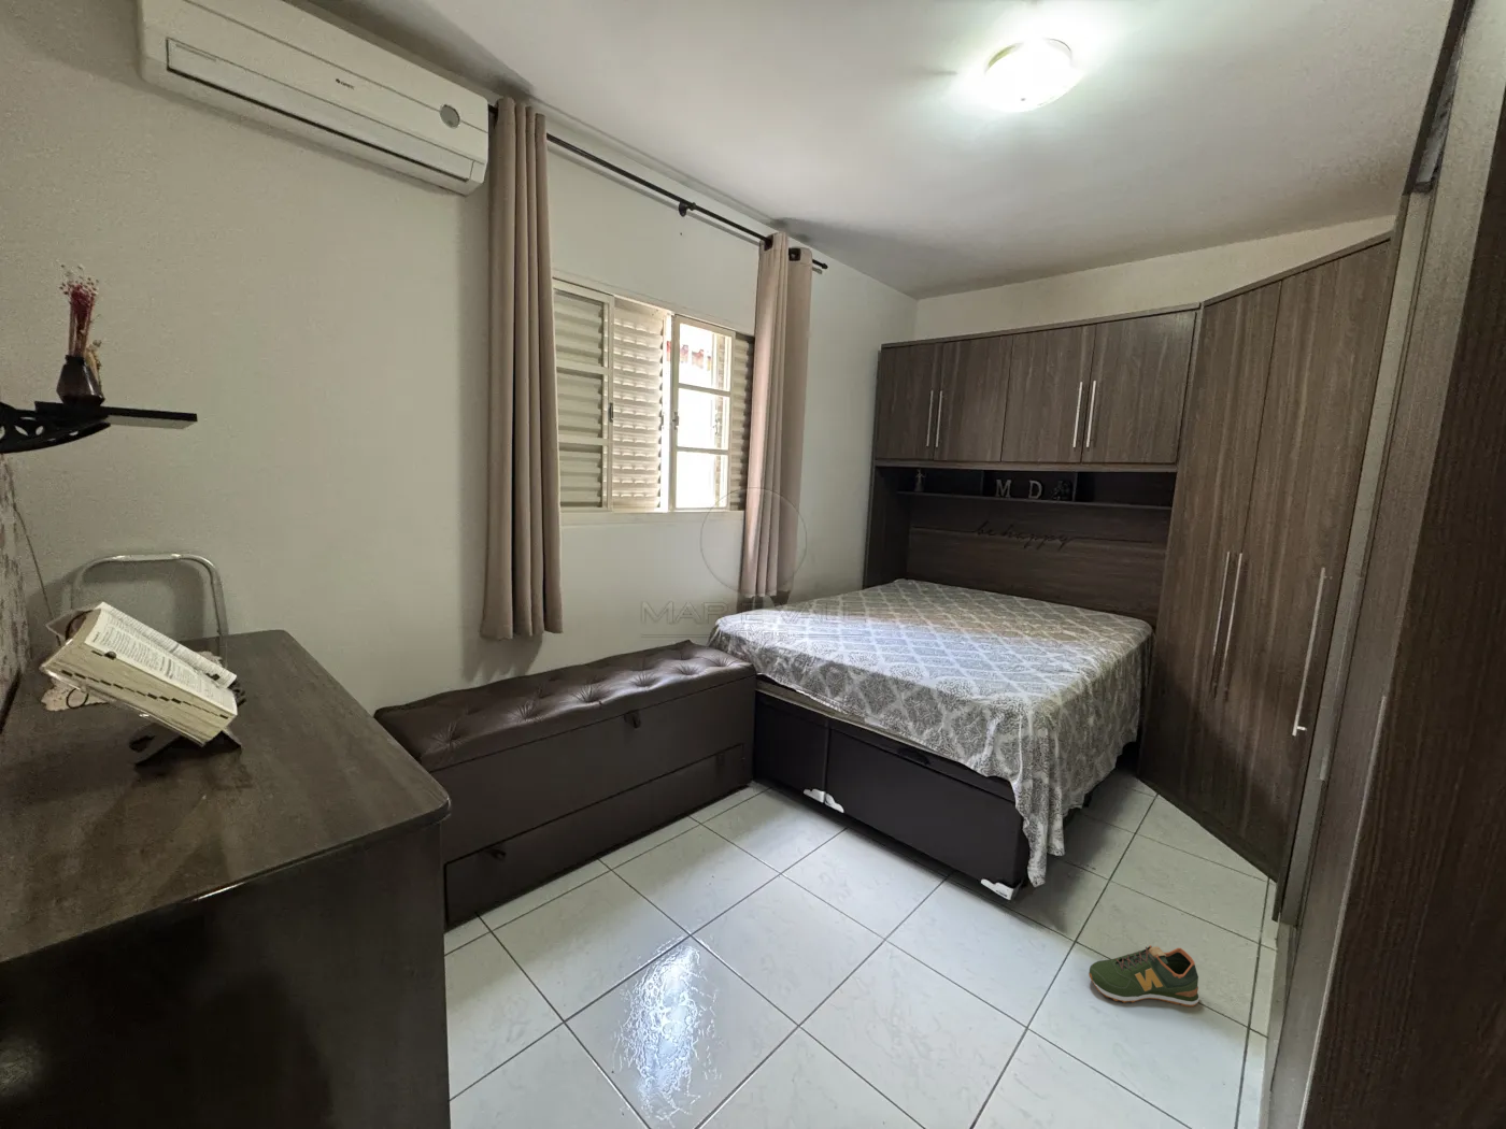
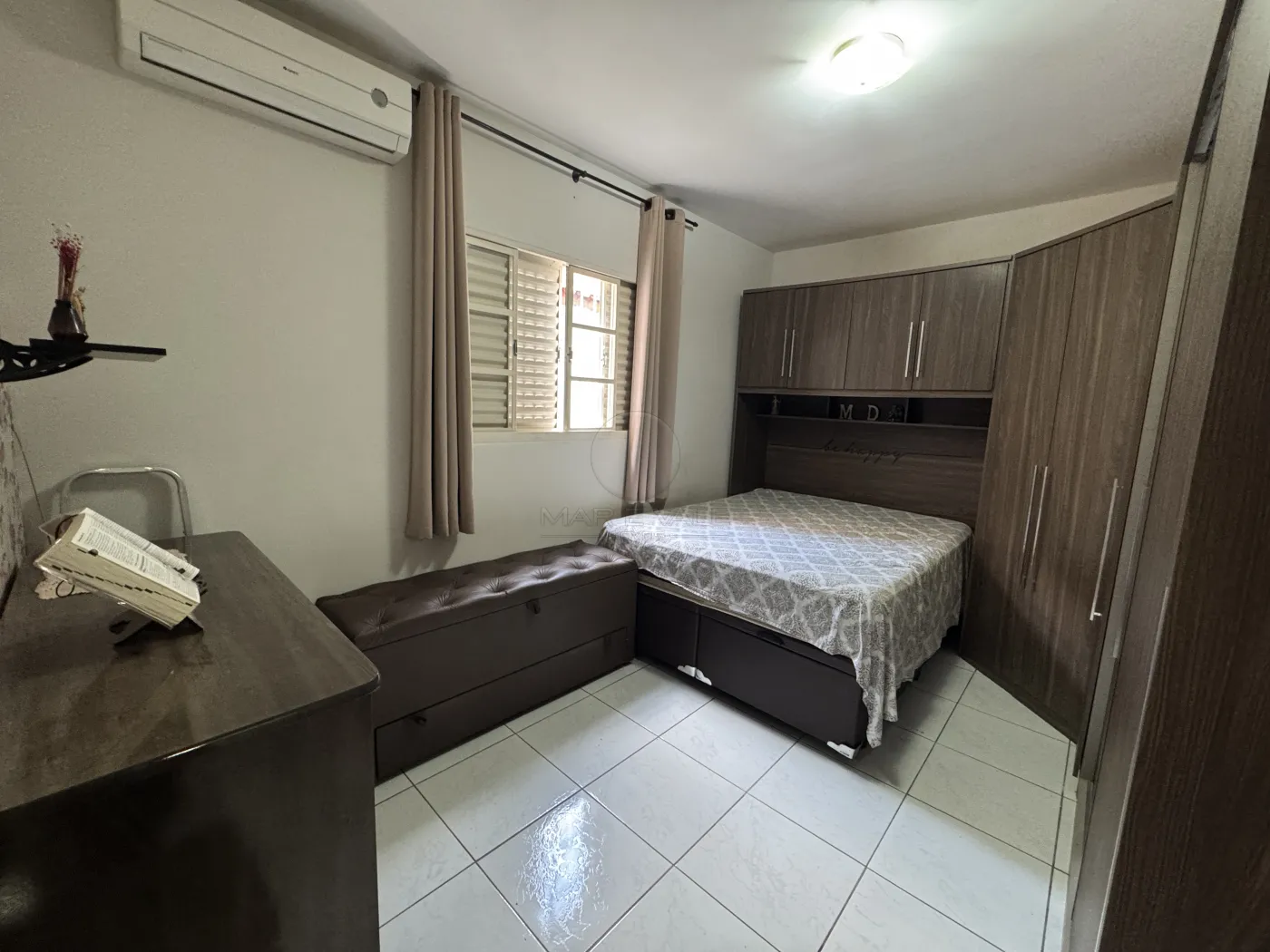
- shoe (1144, 971)
